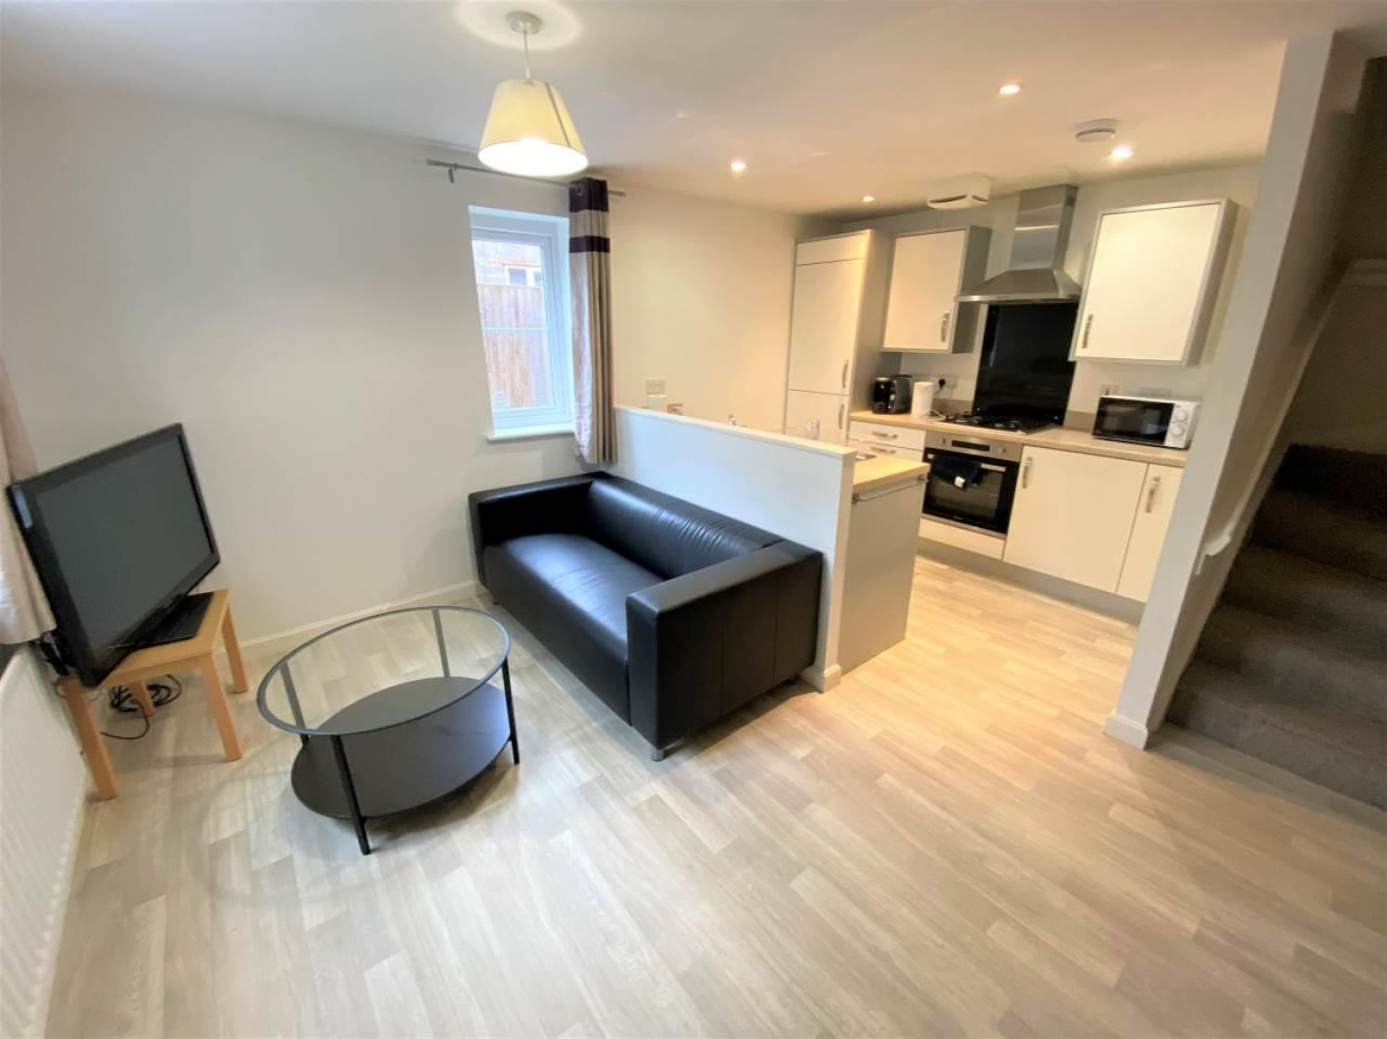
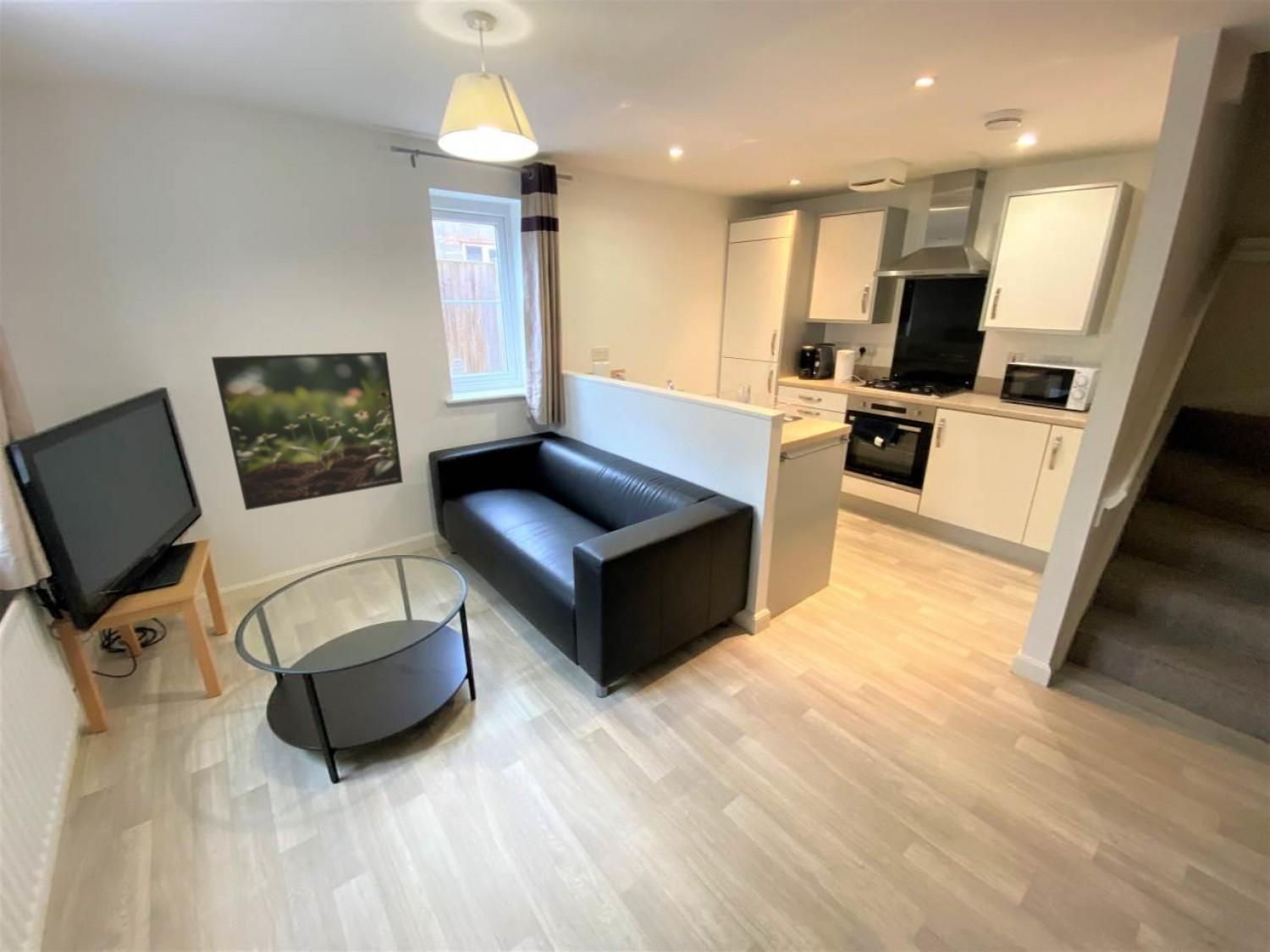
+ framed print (318, 427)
